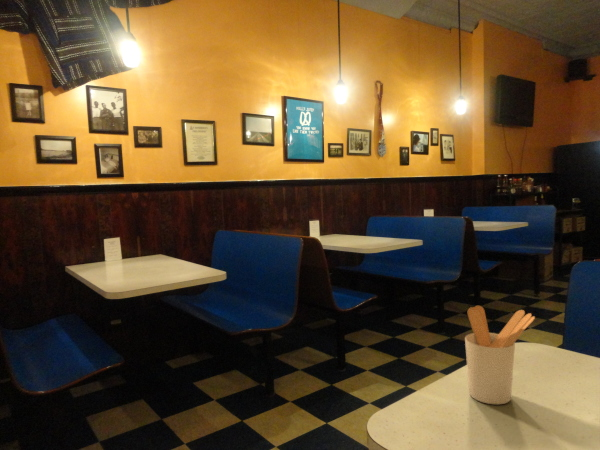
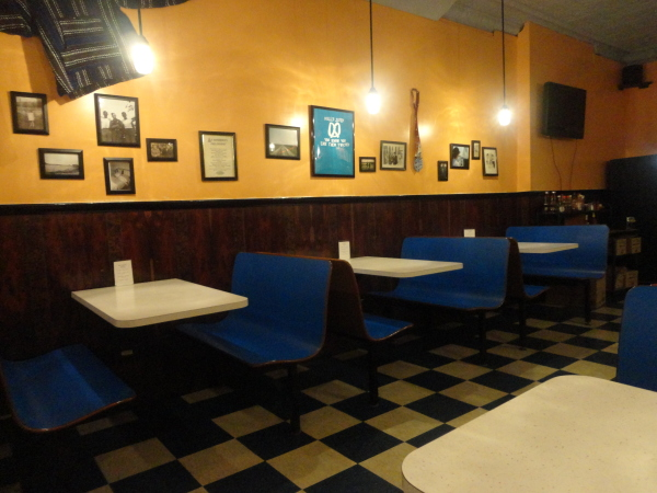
- utensil holder (500, 352)
